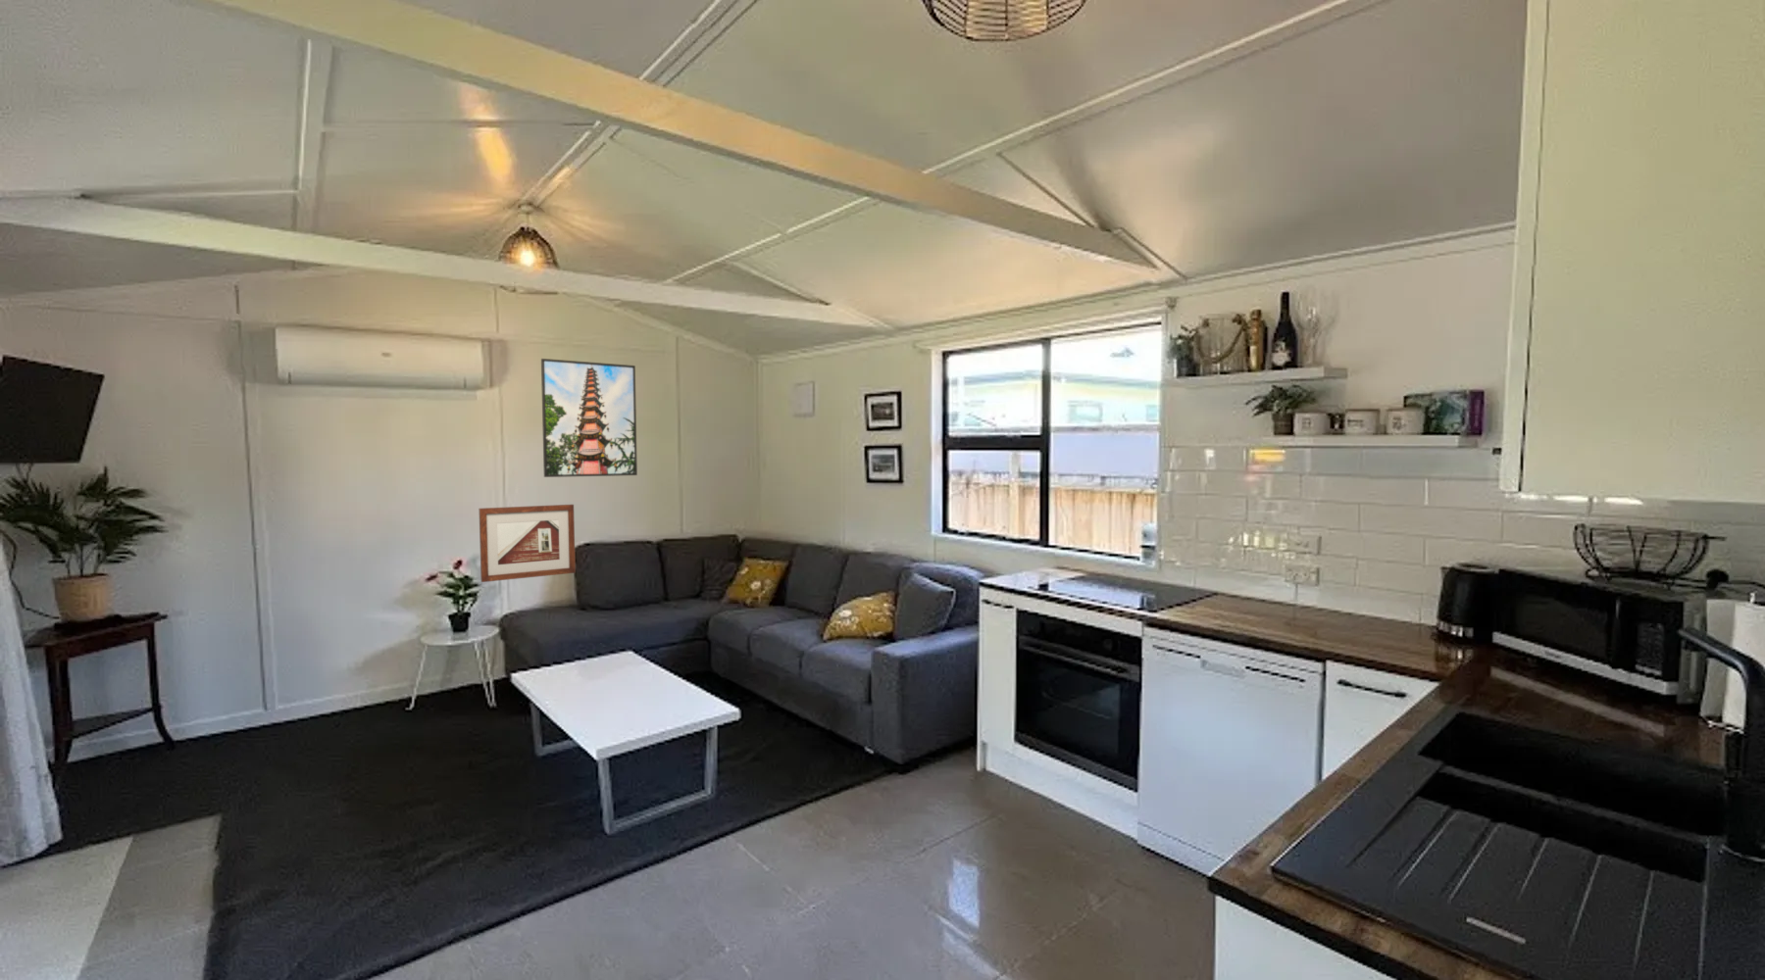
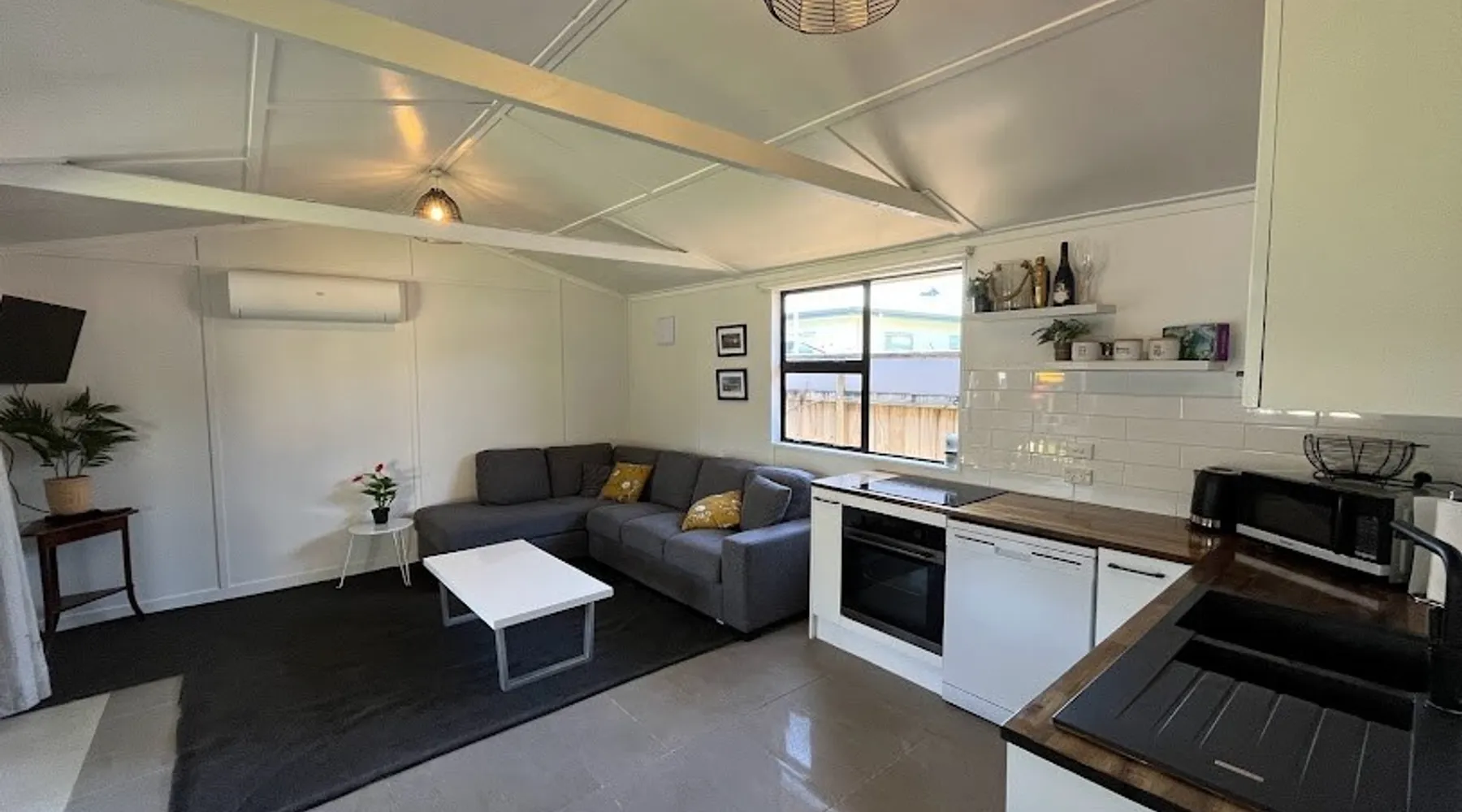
- picture frame (529, 541)
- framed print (590, 420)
